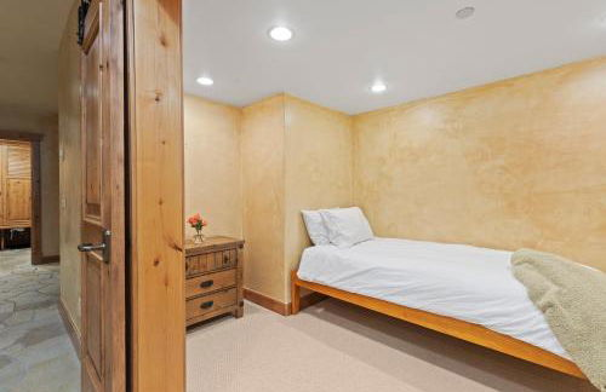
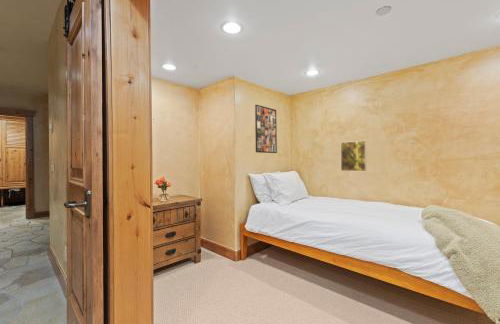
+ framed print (353, 156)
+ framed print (266, 130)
